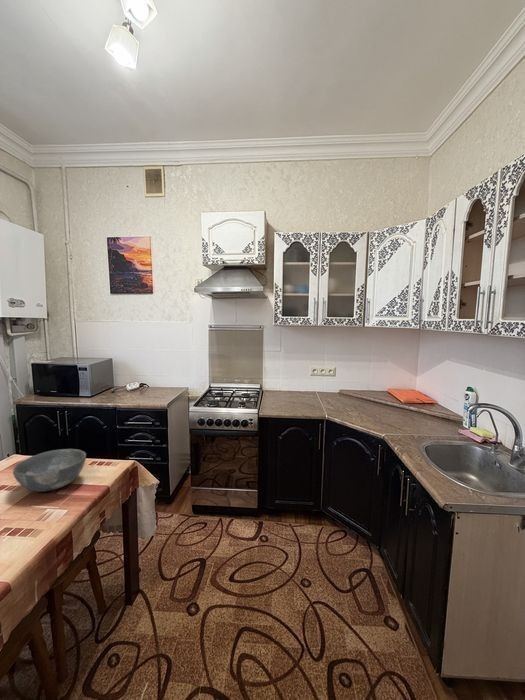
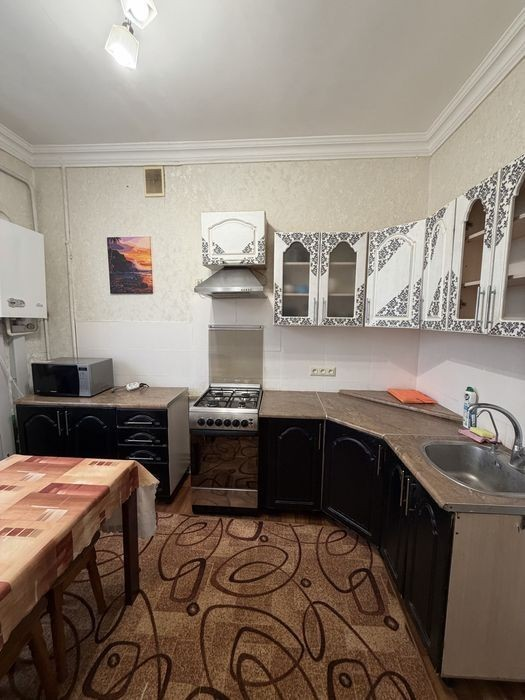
- bowl (52, 472)
